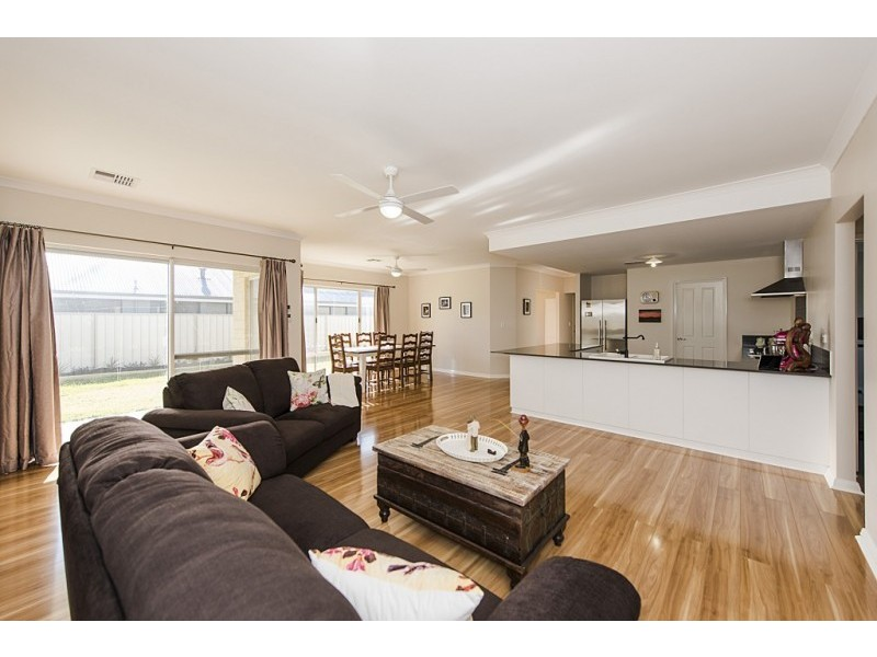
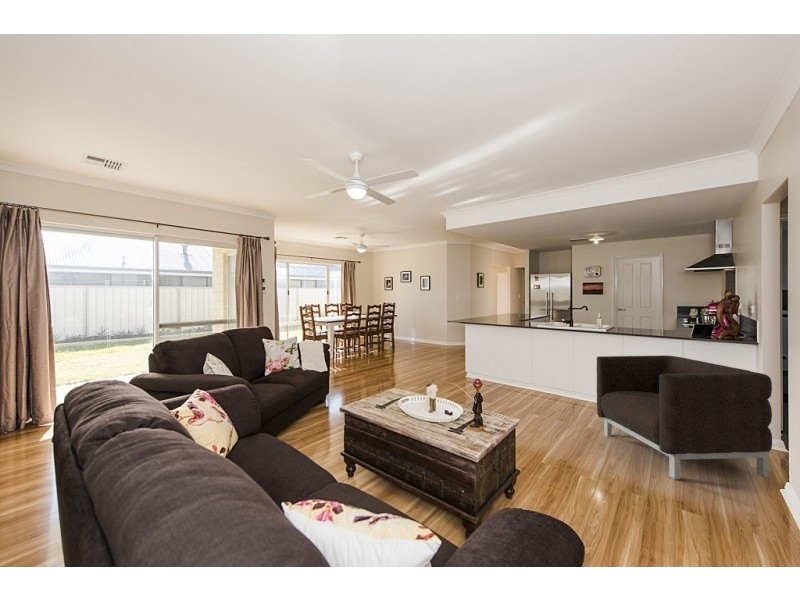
+ armchair (669, 408)
